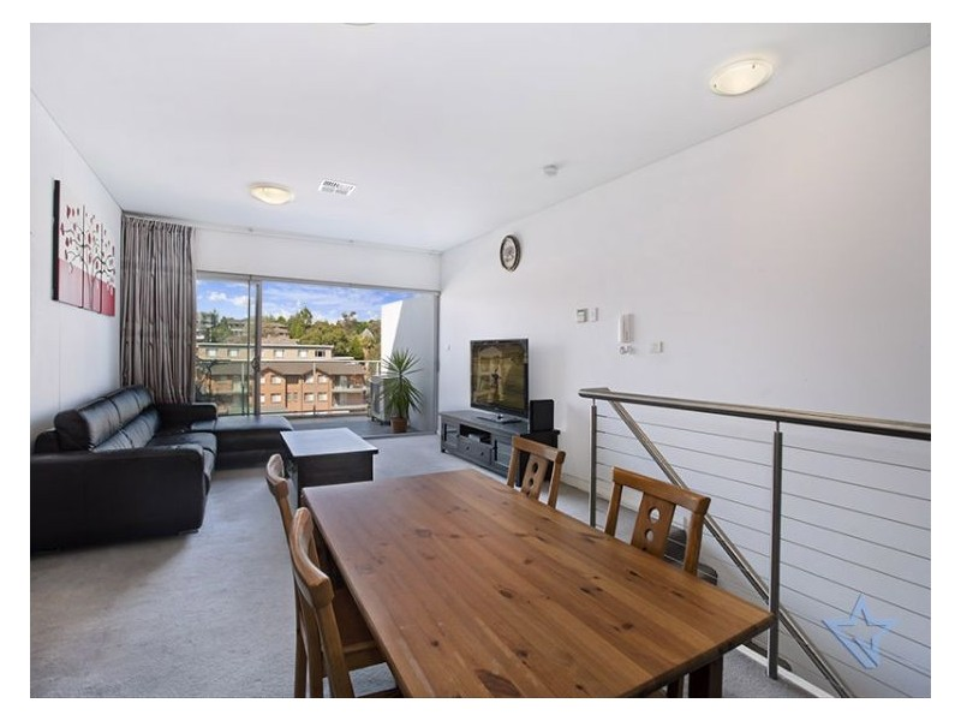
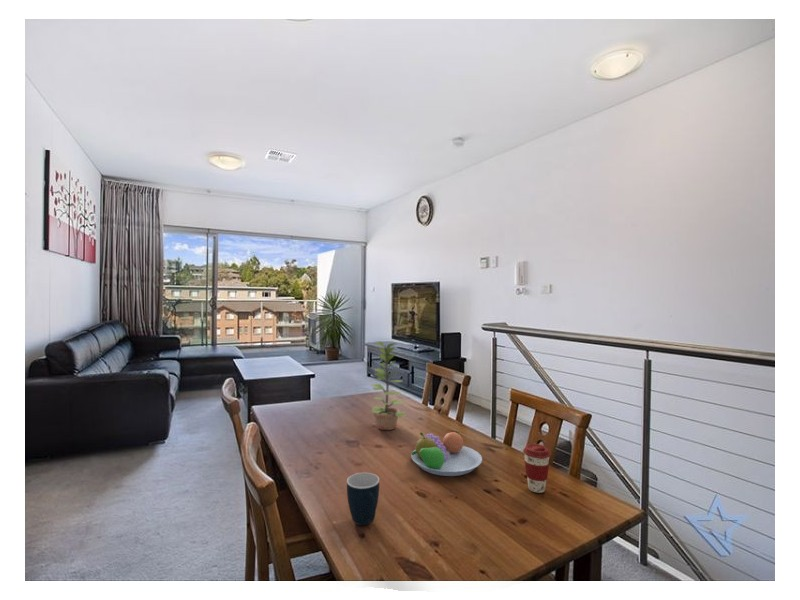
+ mug (365, 503)
+ plant (388, 385)
+ coffee cup (536, 468)
+ fruit bowl (443, 449)
